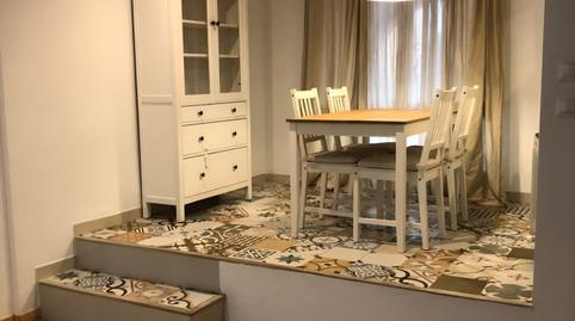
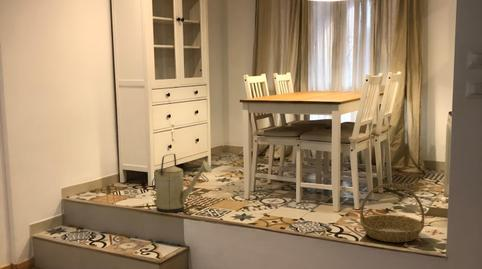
+ basket (391, 215)
+ watering can (180, 182)
